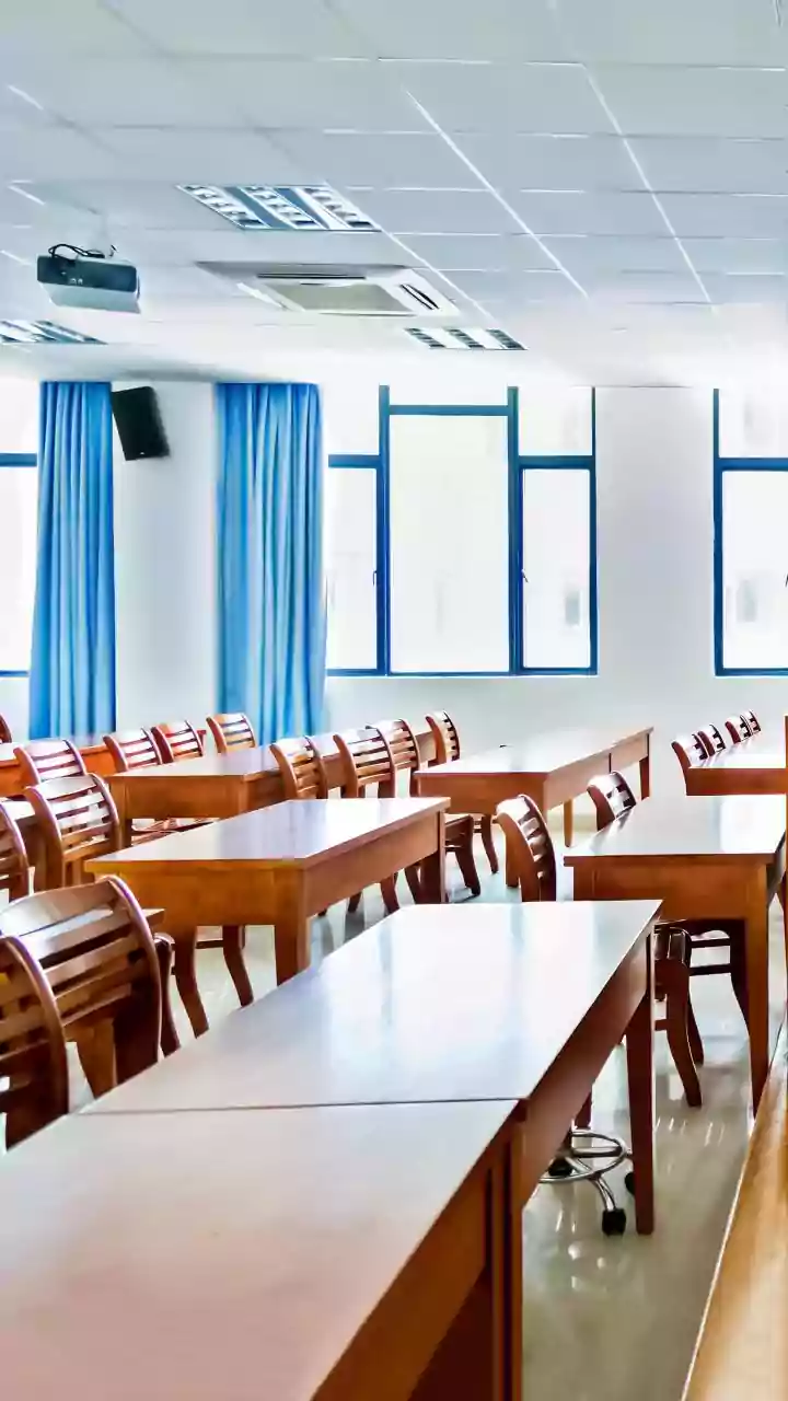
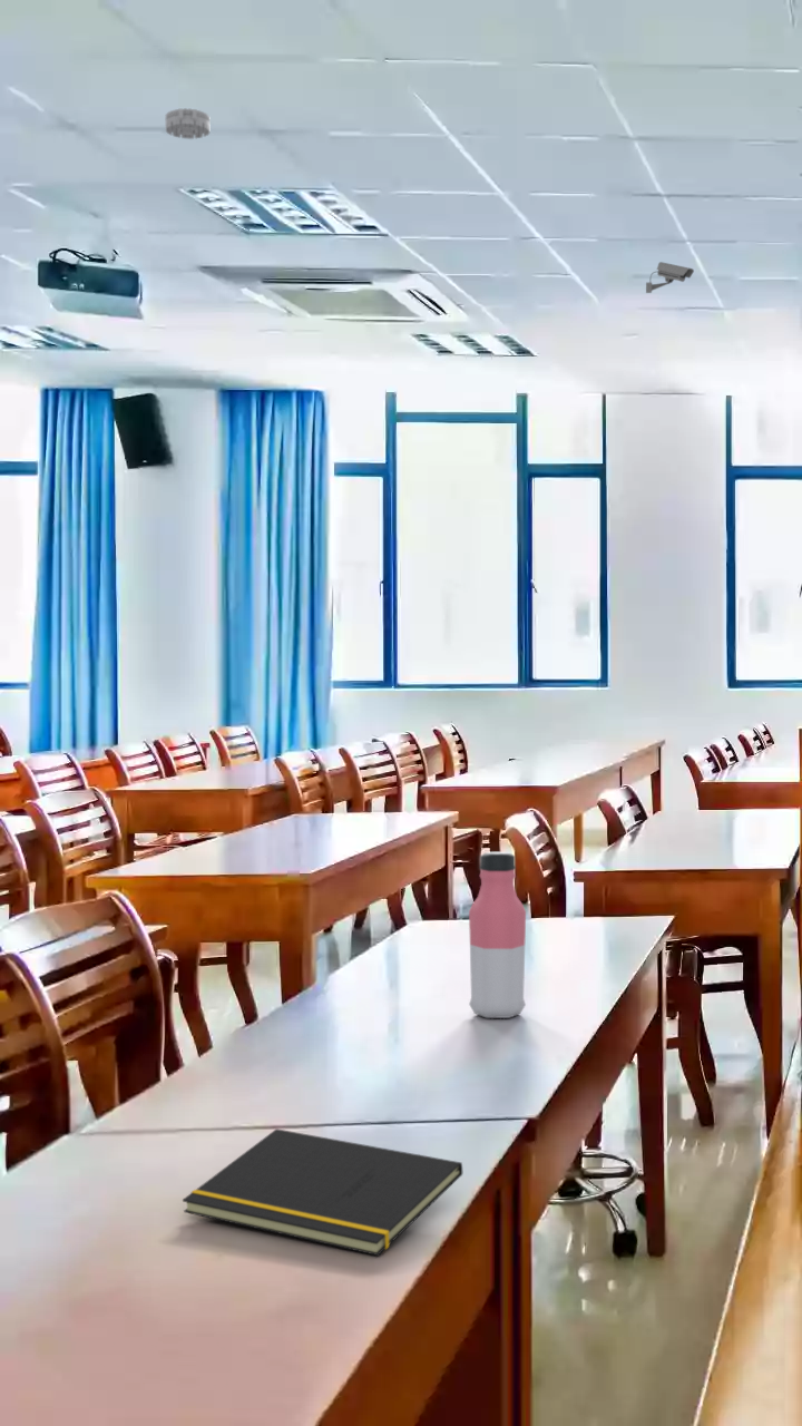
+ smoke detector (187, 123)
+ notepad (323, 1186)
+ security camera (669, 275)
+ water bottle (497, 932)
